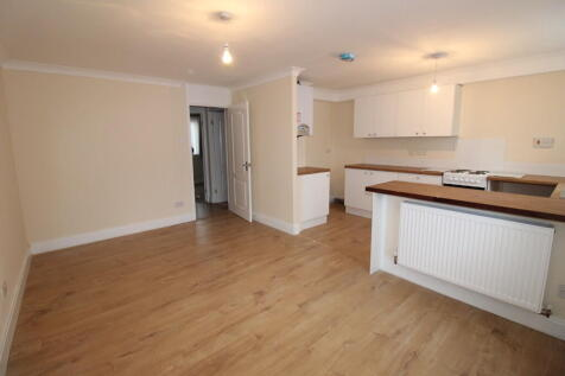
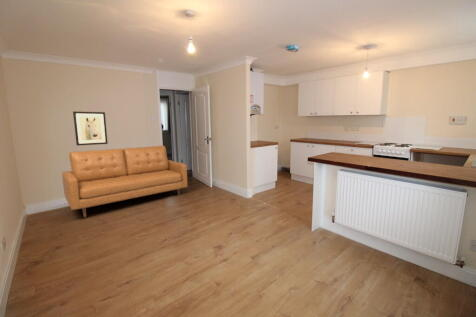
+ sofa (129, 175)
+ wall art (91, 128)
